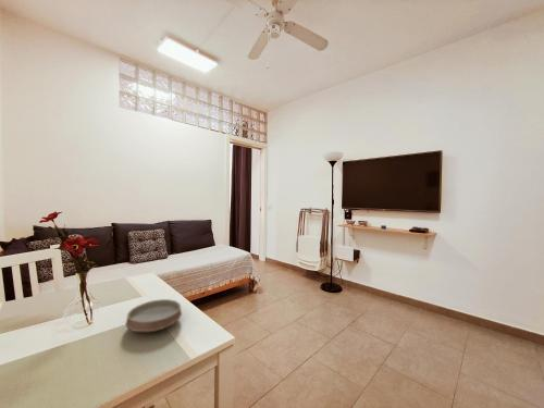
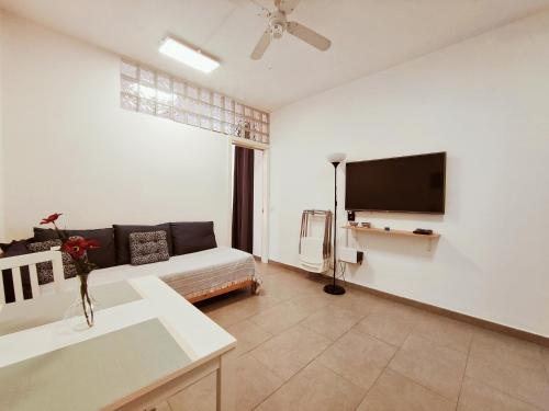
- ceramic bowl (154, 317)
